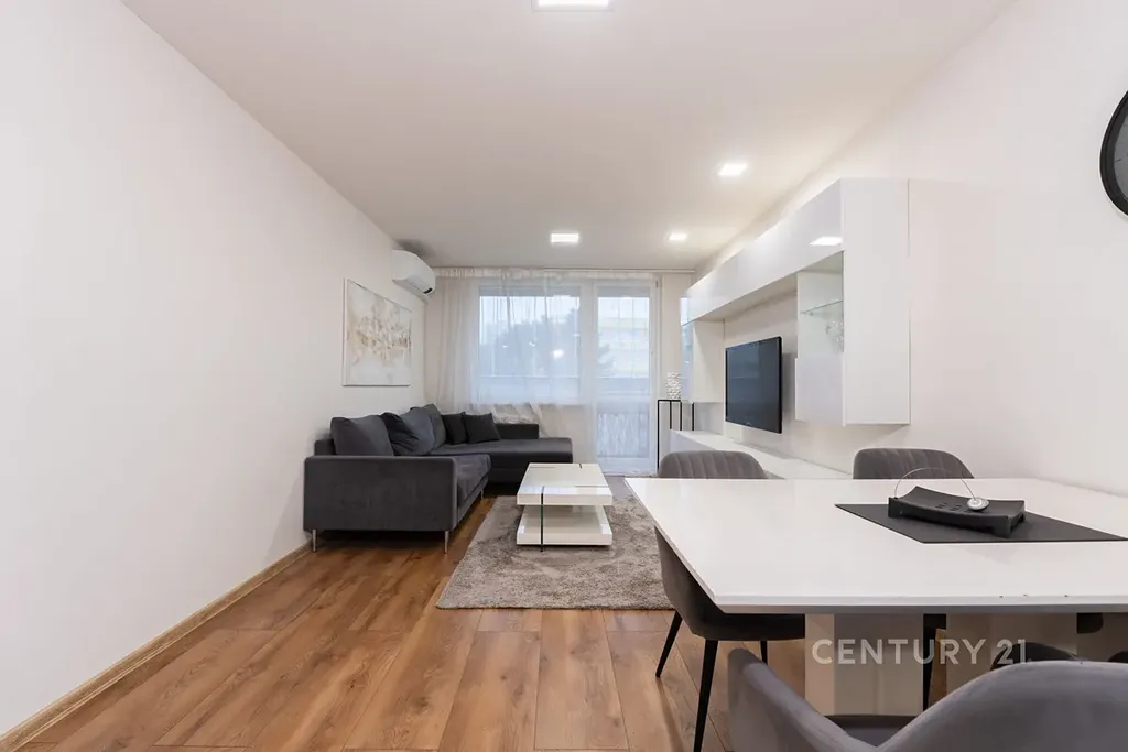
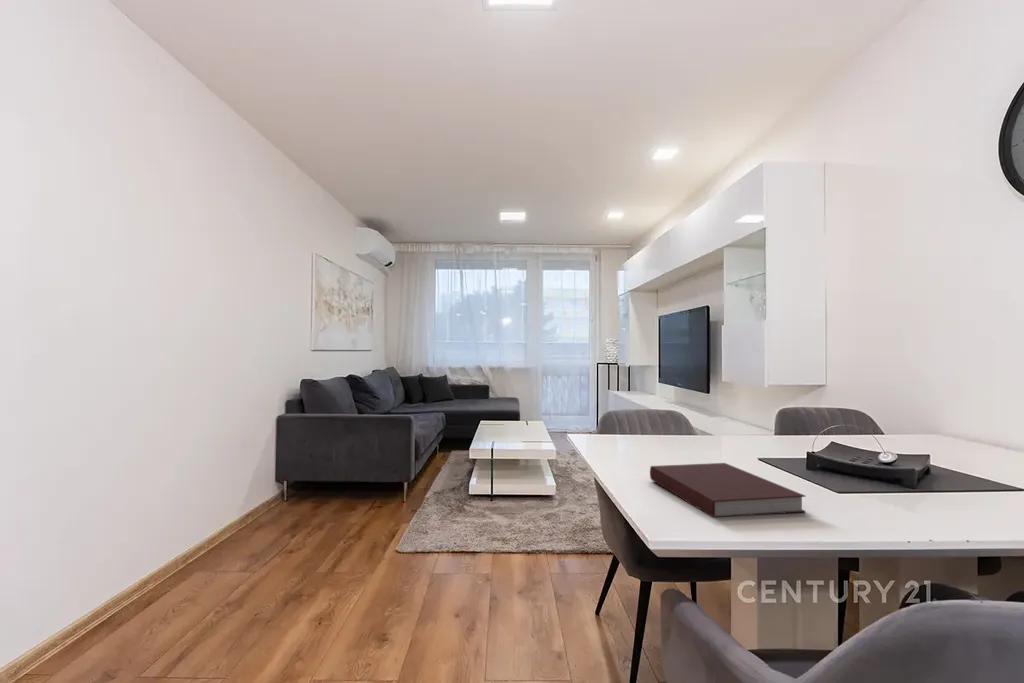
+ notebook (719, 486)
